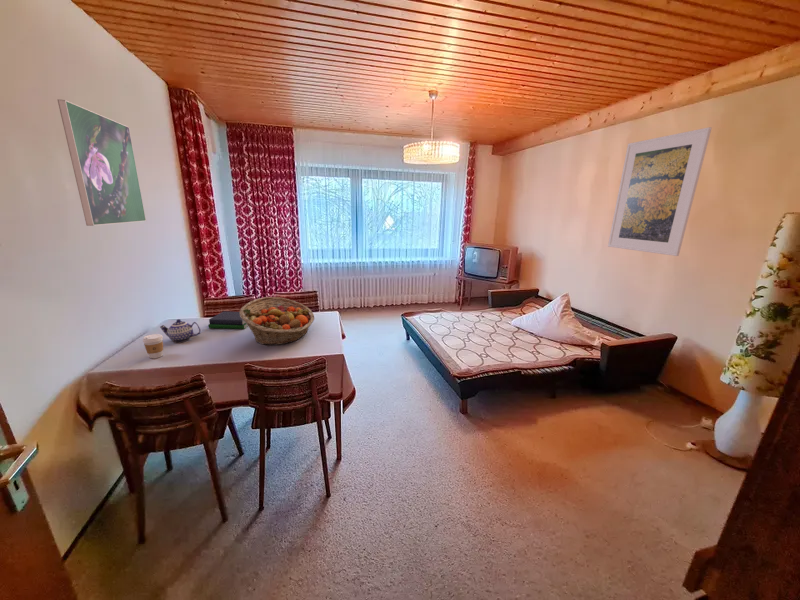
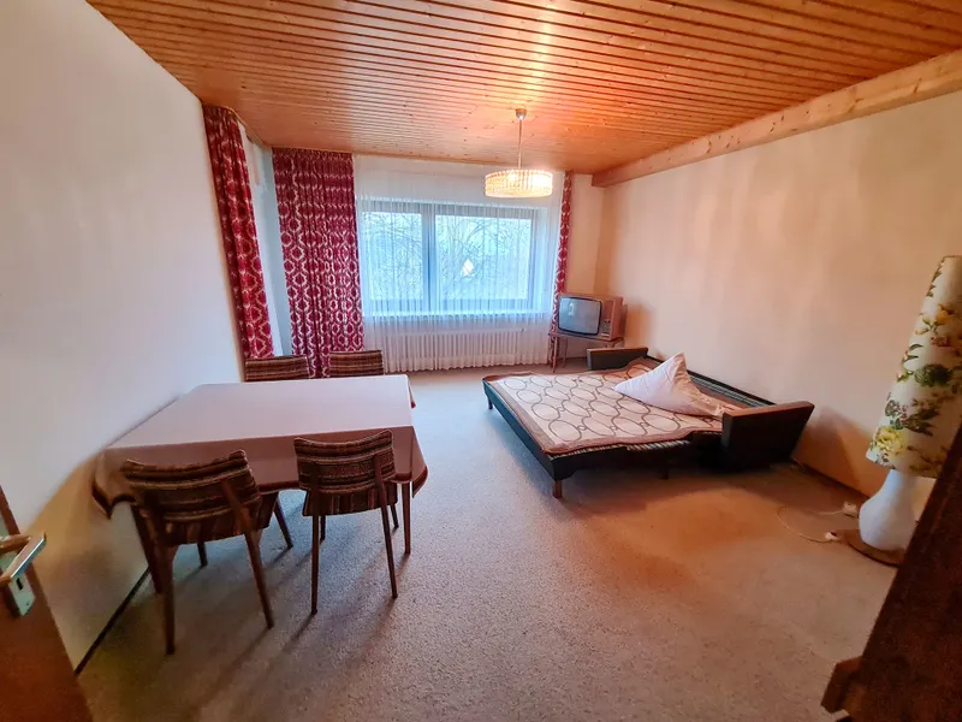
- book (232, 319)
- fruit basket (279, 319)
- teapot (180, 329)
- coffee cup (154, 346)
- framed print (109, 171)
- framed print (651, 196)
